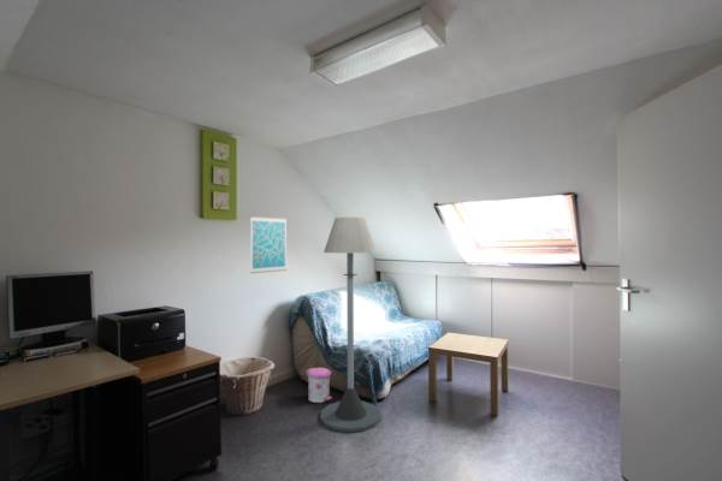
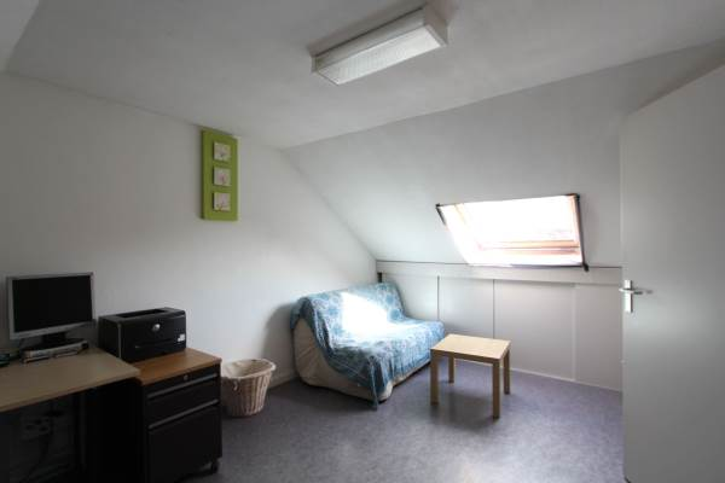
- wall art (268, 244)
- floor lamp (350, 316)
- trash can (318, 384)
